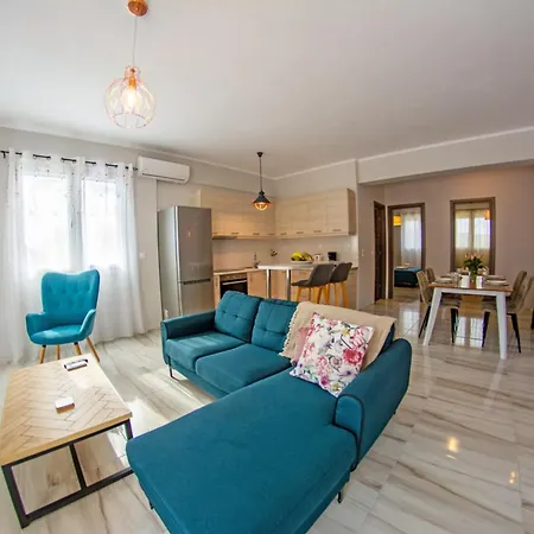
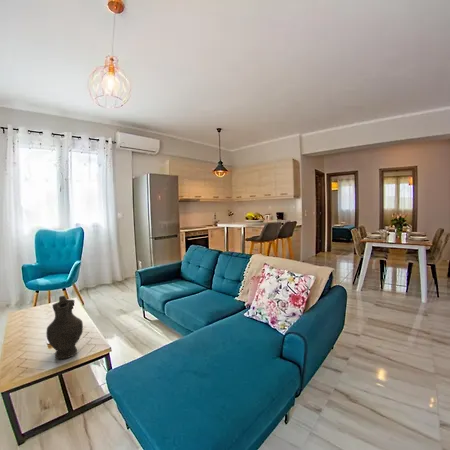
+ decorative vase (65, 326)
